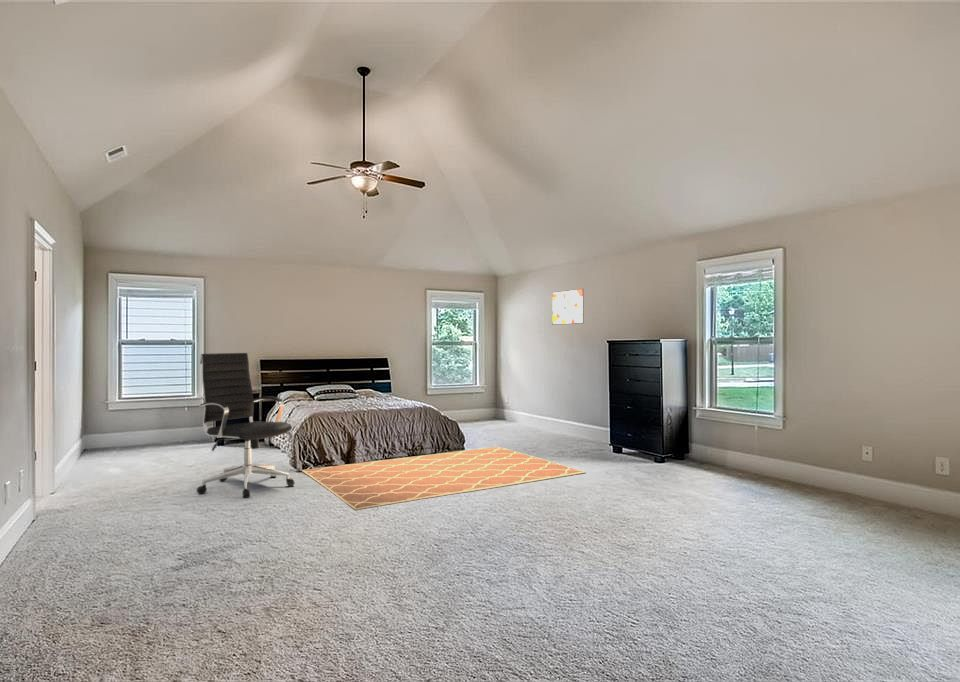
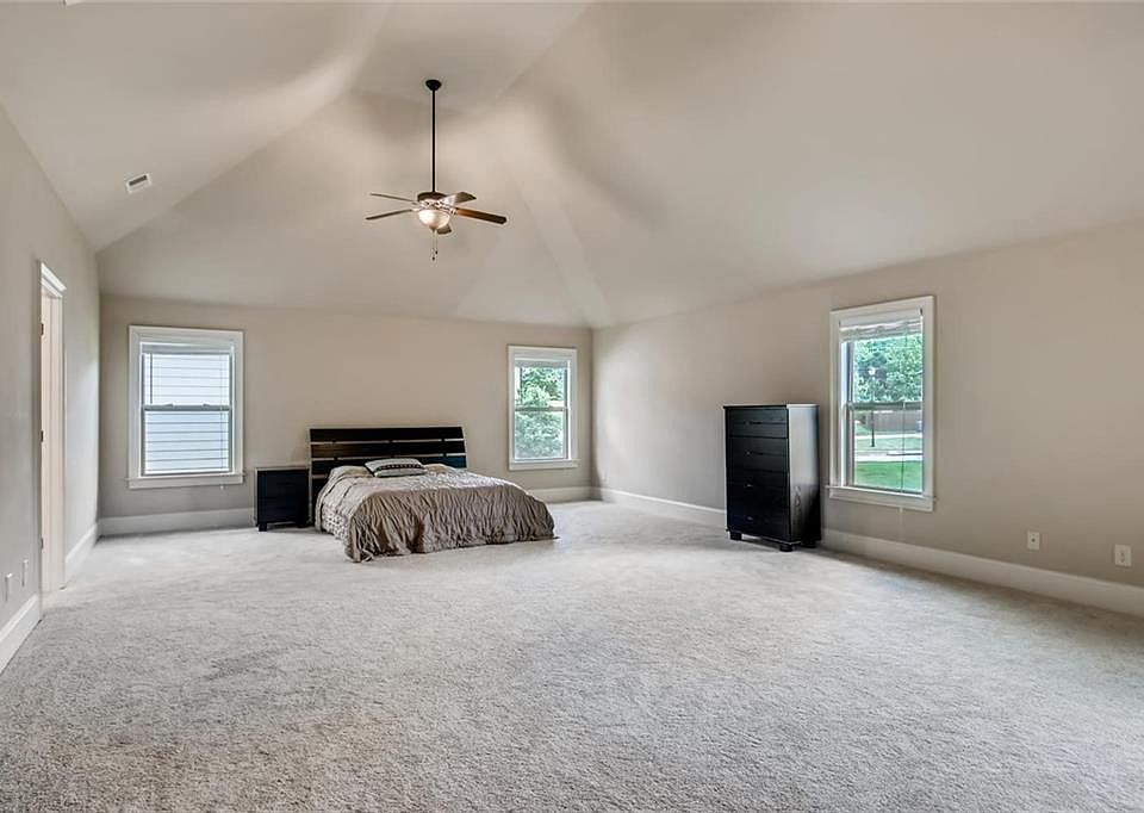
- wall art (567, 307)
- rug (443, 471)
- chair (243, 417)
